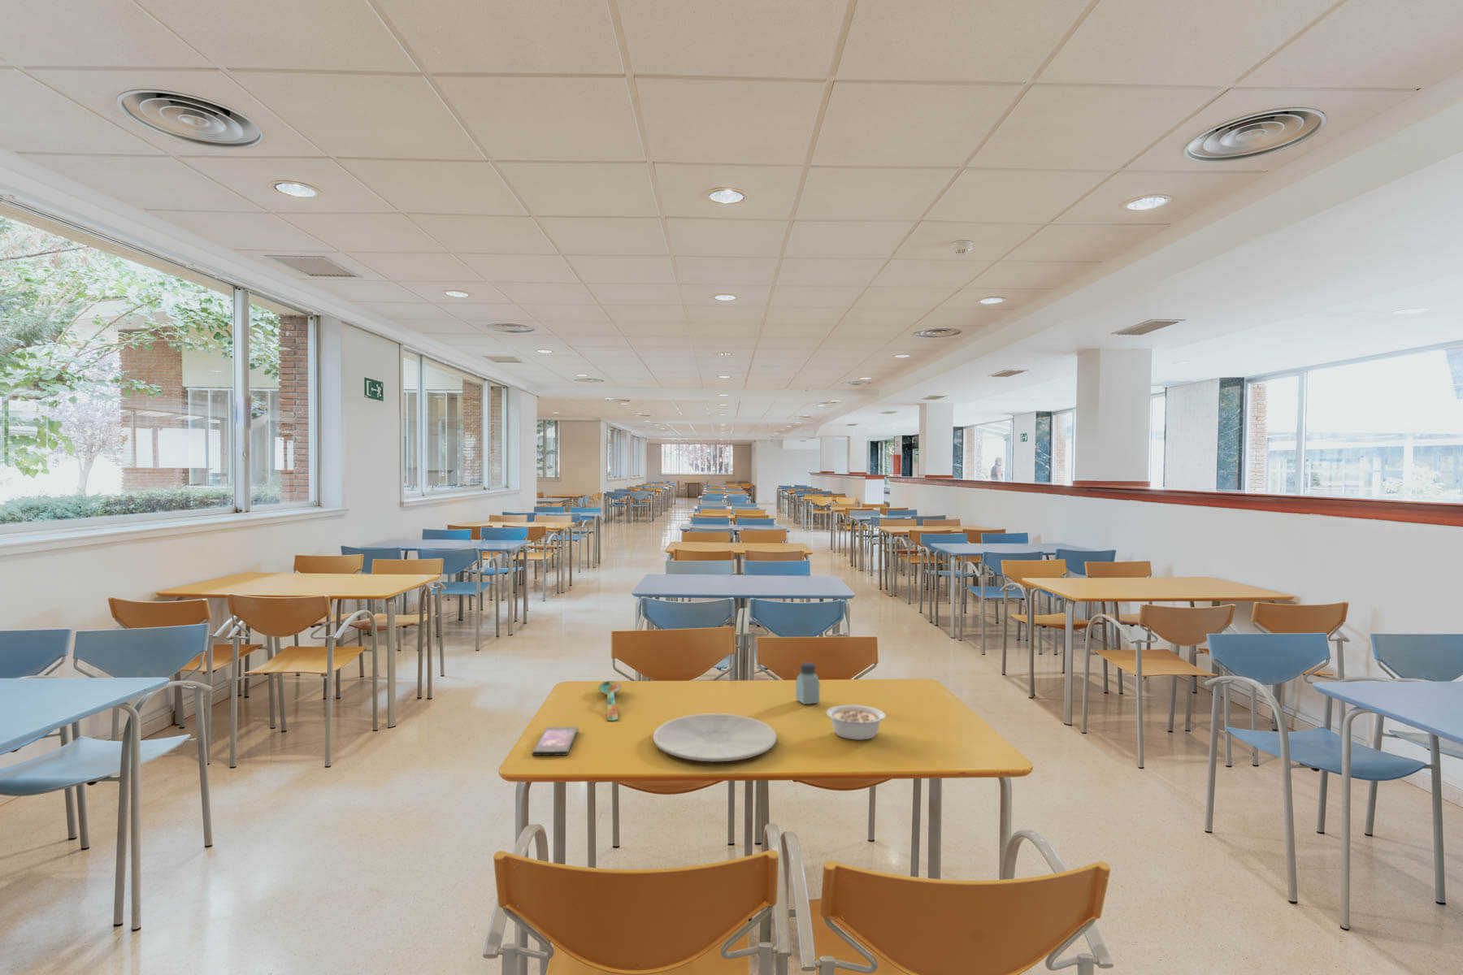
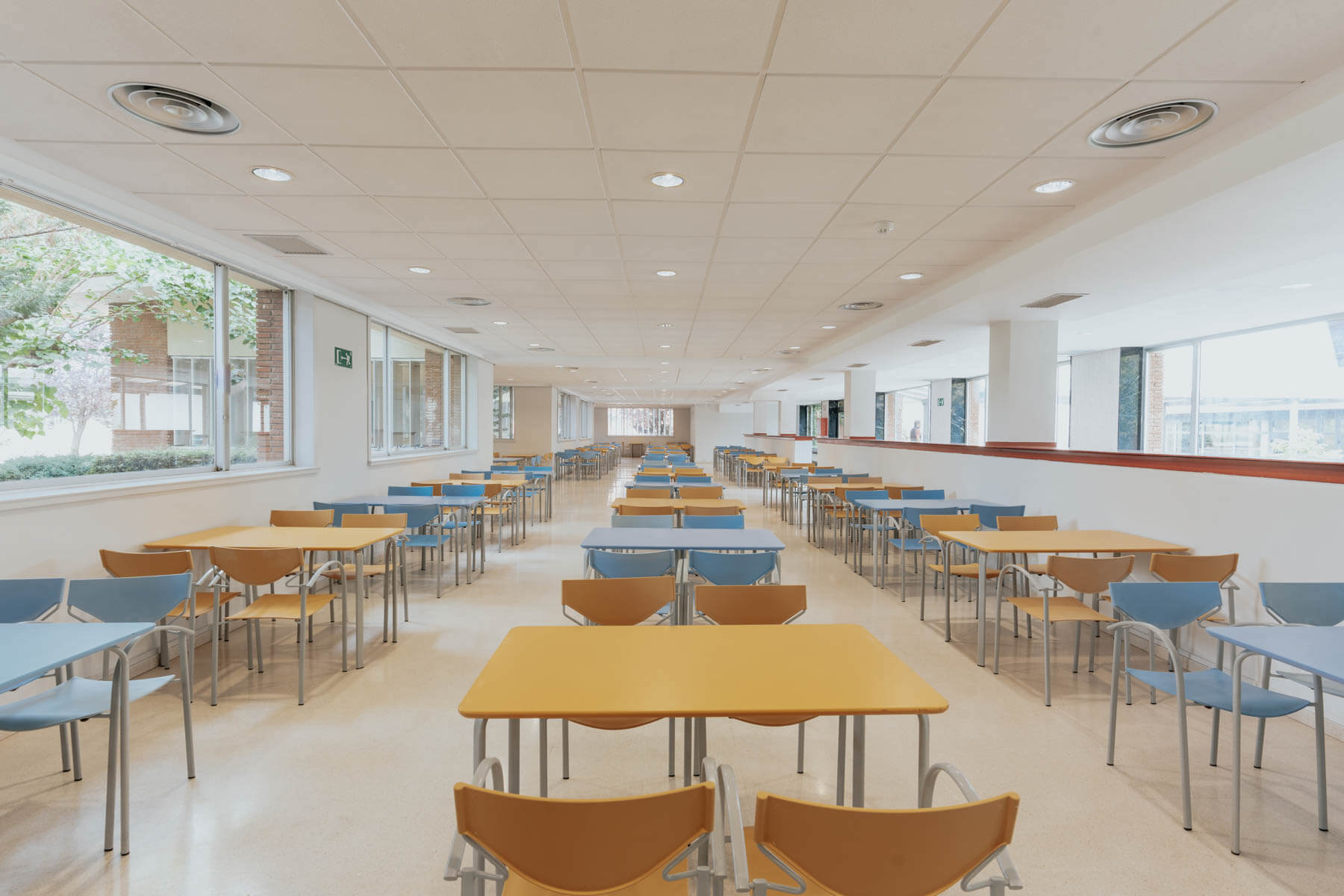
- saltshaker (807, 682)
- spoon (611, 699)
- smartphone (556, 740)
- legume (858, 720)
- plate (714, 737)
